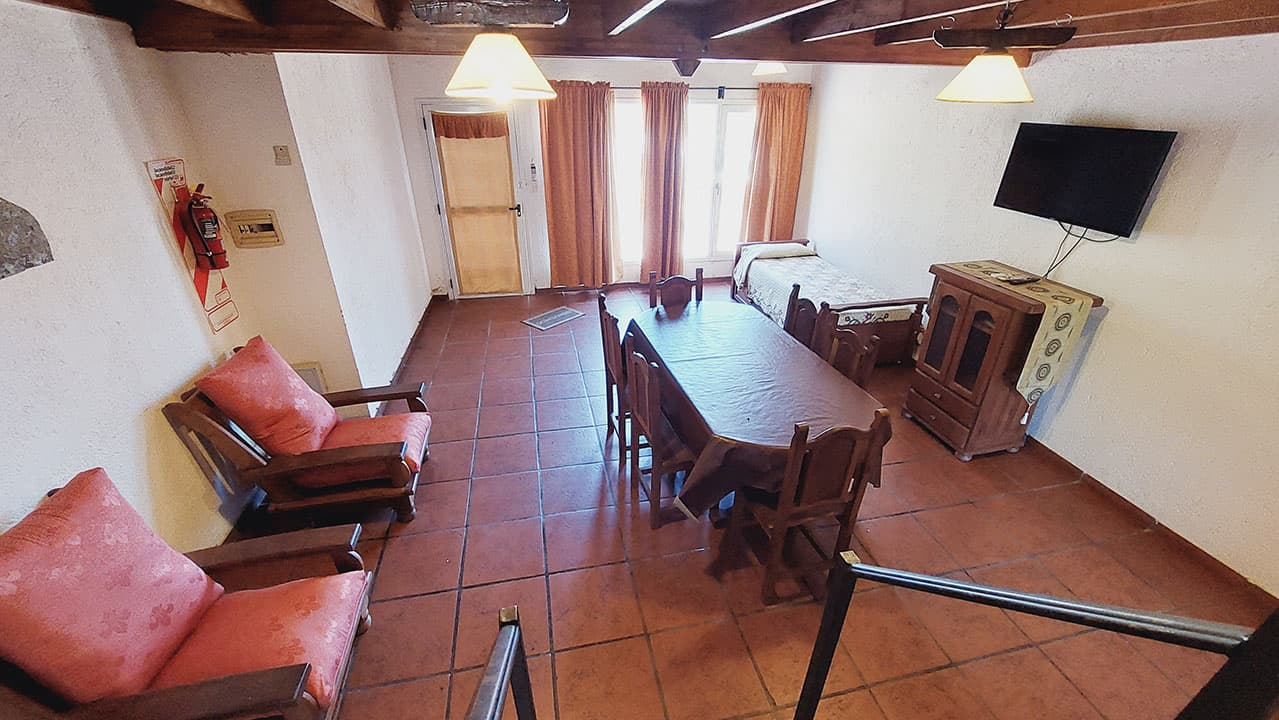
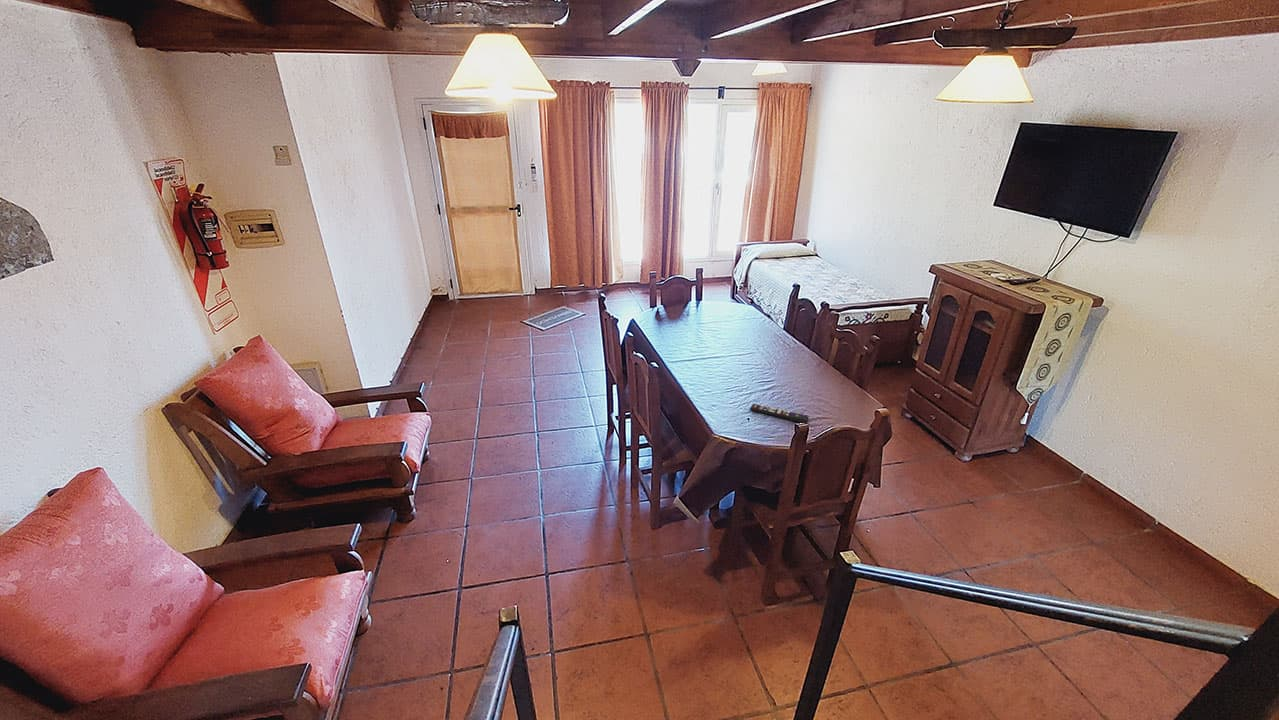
+ remote control (778, 413)
